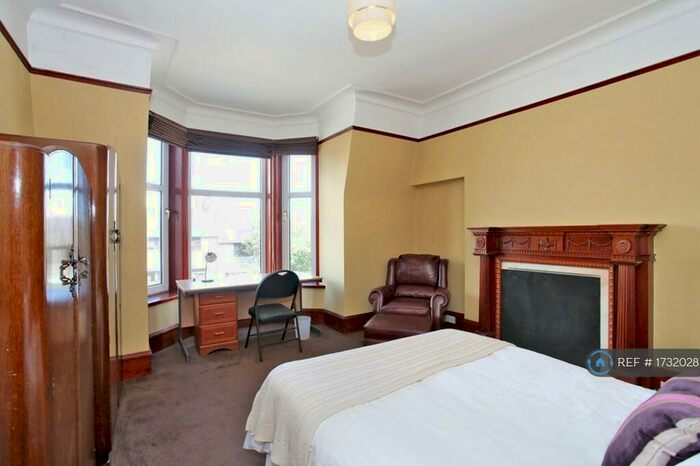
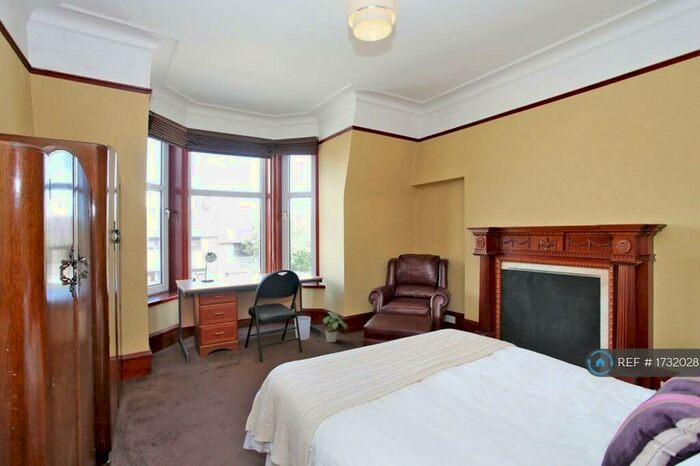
+ potted plant (333, 327)
